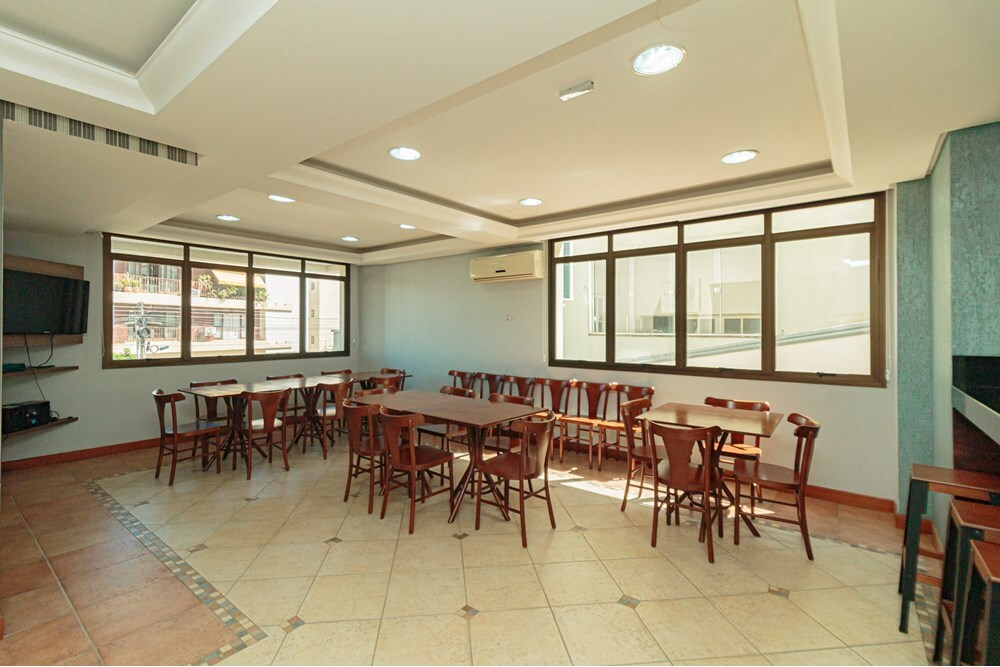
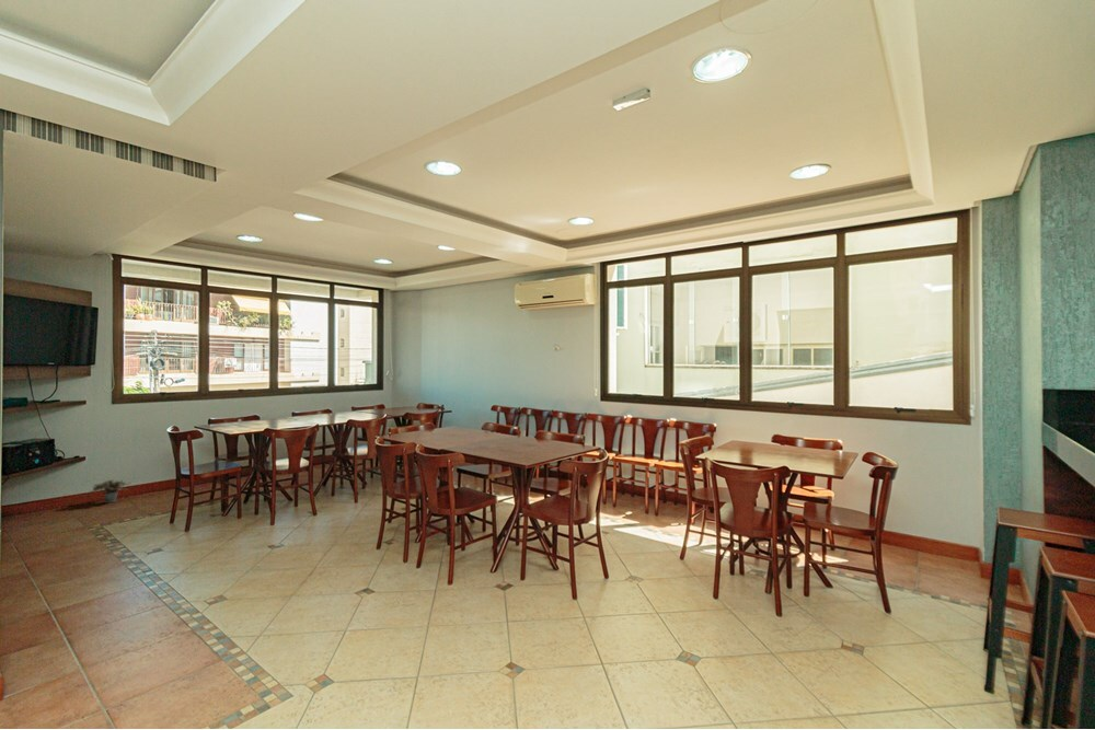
+ potted plant (110, 490)
